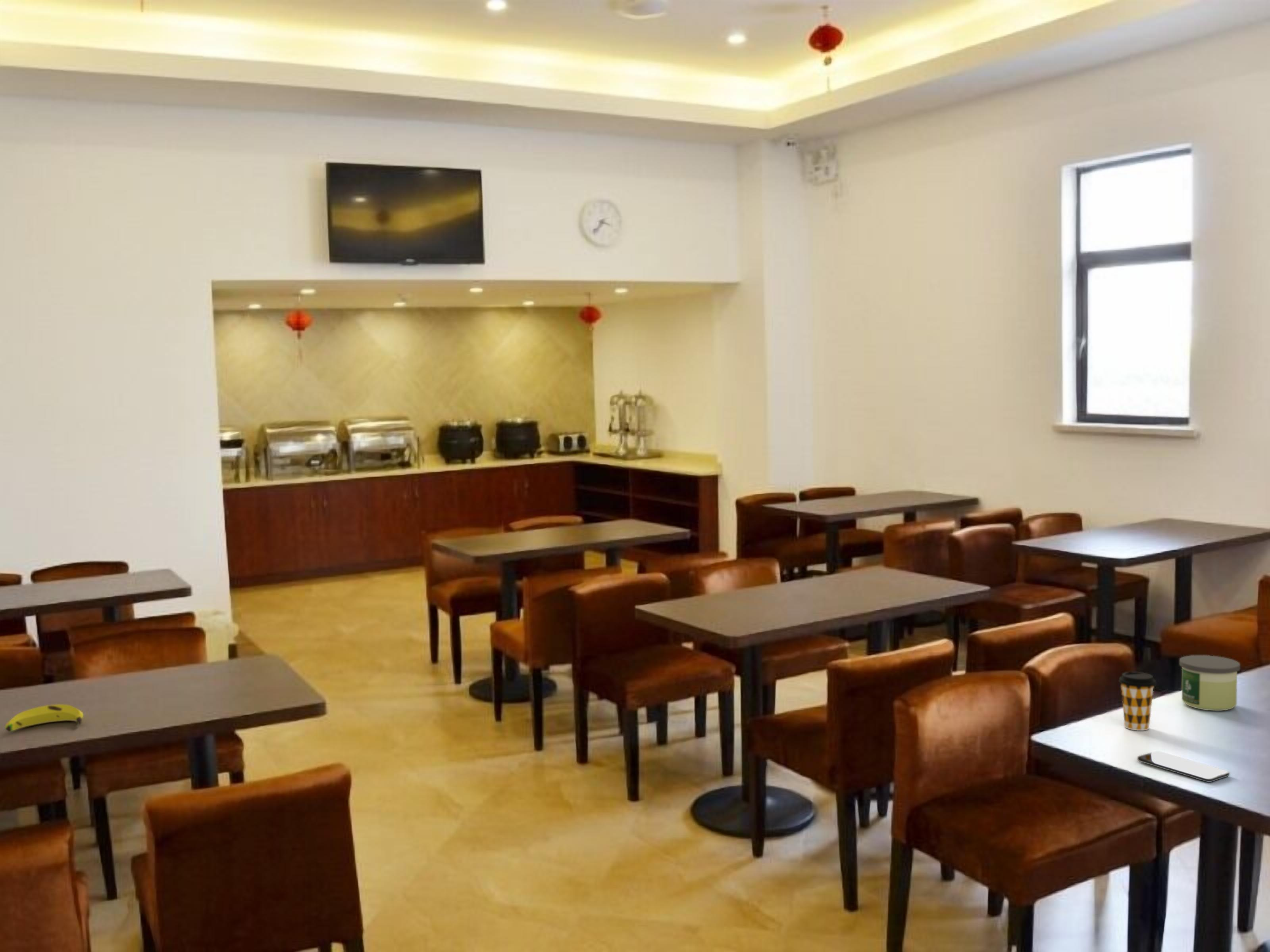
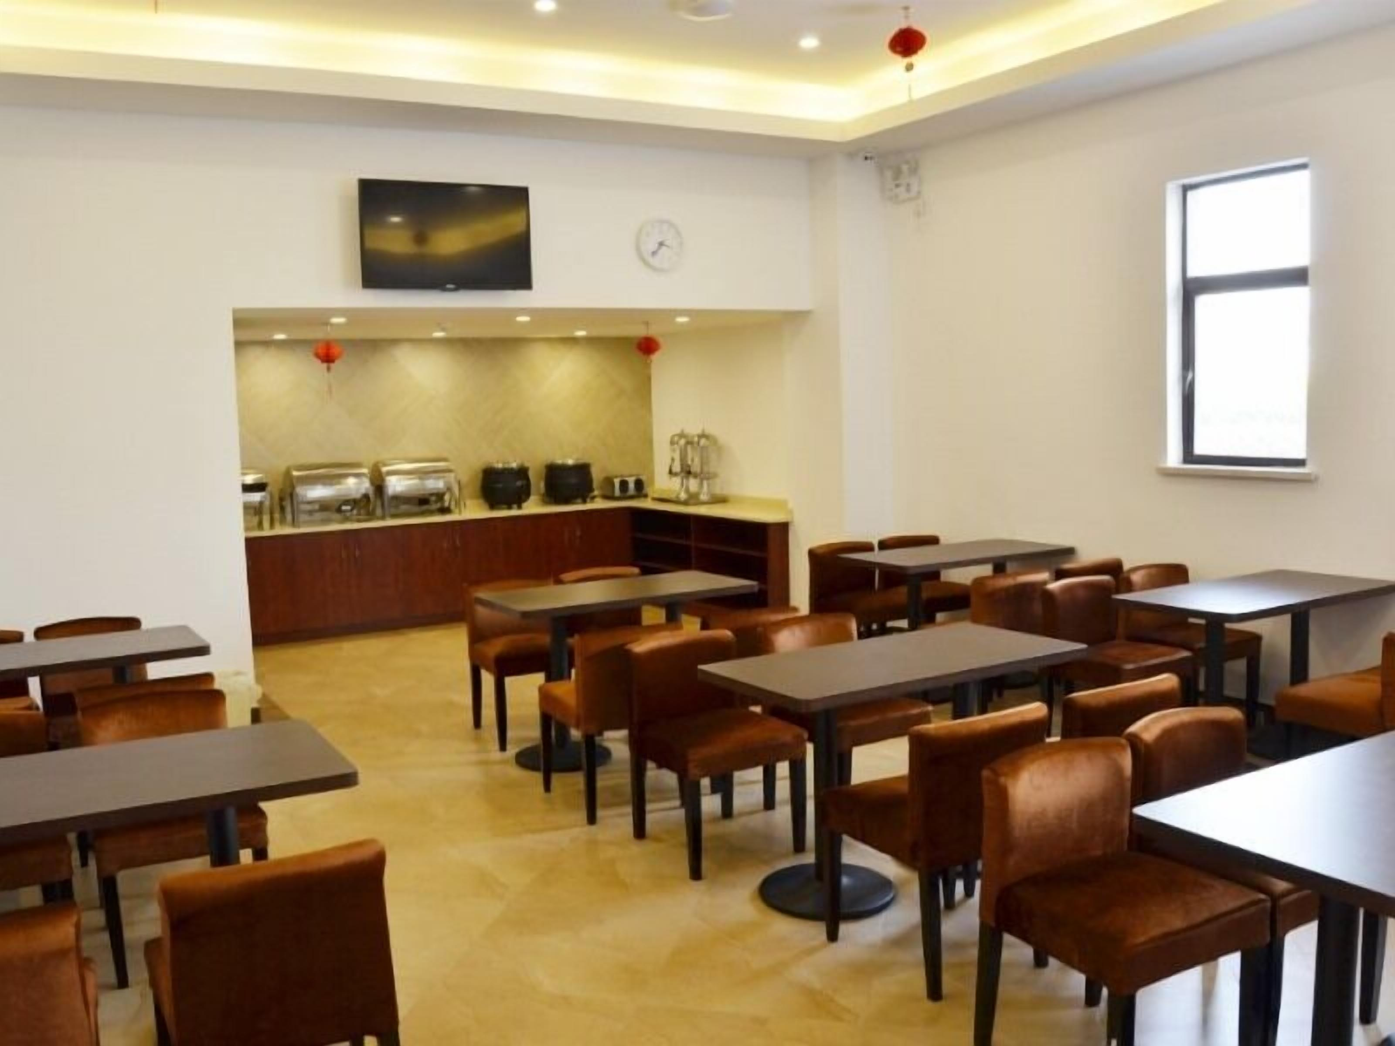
- coffee cup (1137, 701)
- candle (1209, 683)
- banana (45, 719)
- smartphone (1182, 766)
